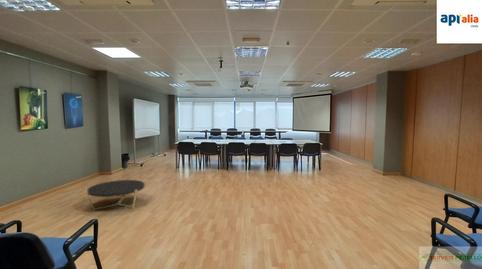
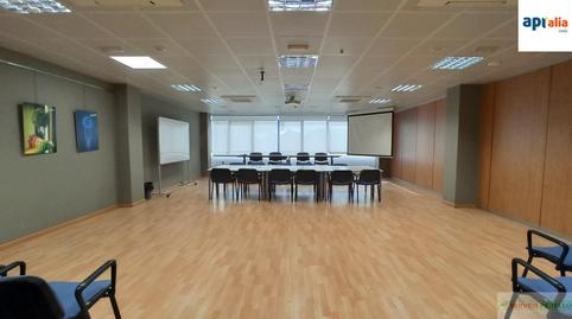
- coffee table (117, 195)
